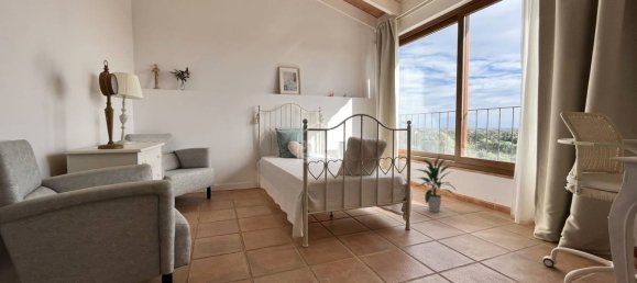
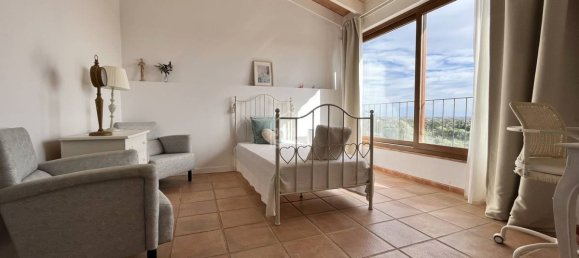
- indoor plant (432, 182)
